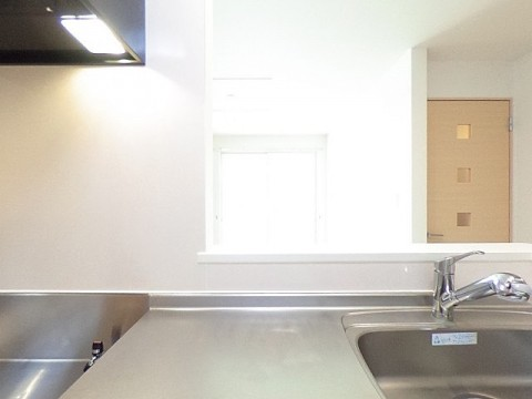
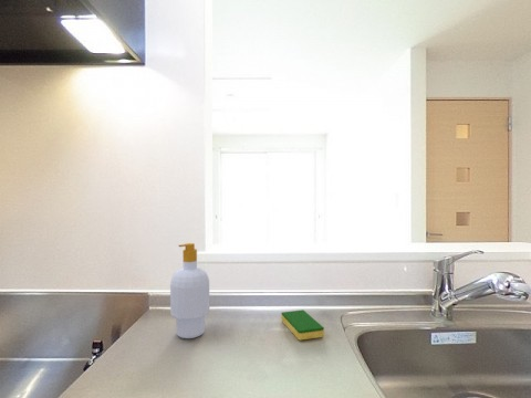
+ soap bottle (190, 289)
+ dish sponge (301, 323)
